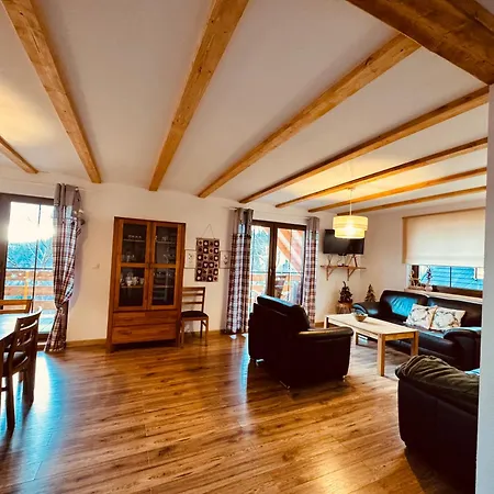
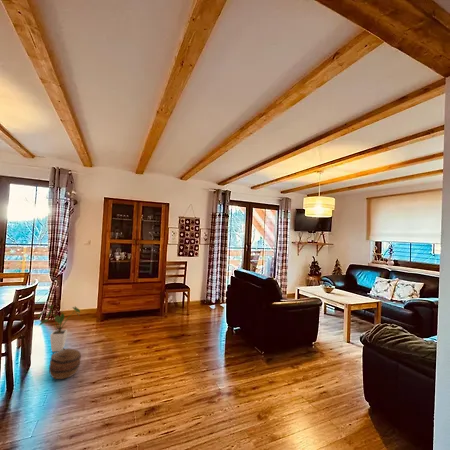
+ house plant (60, 326)
+ basket (65, 362)
